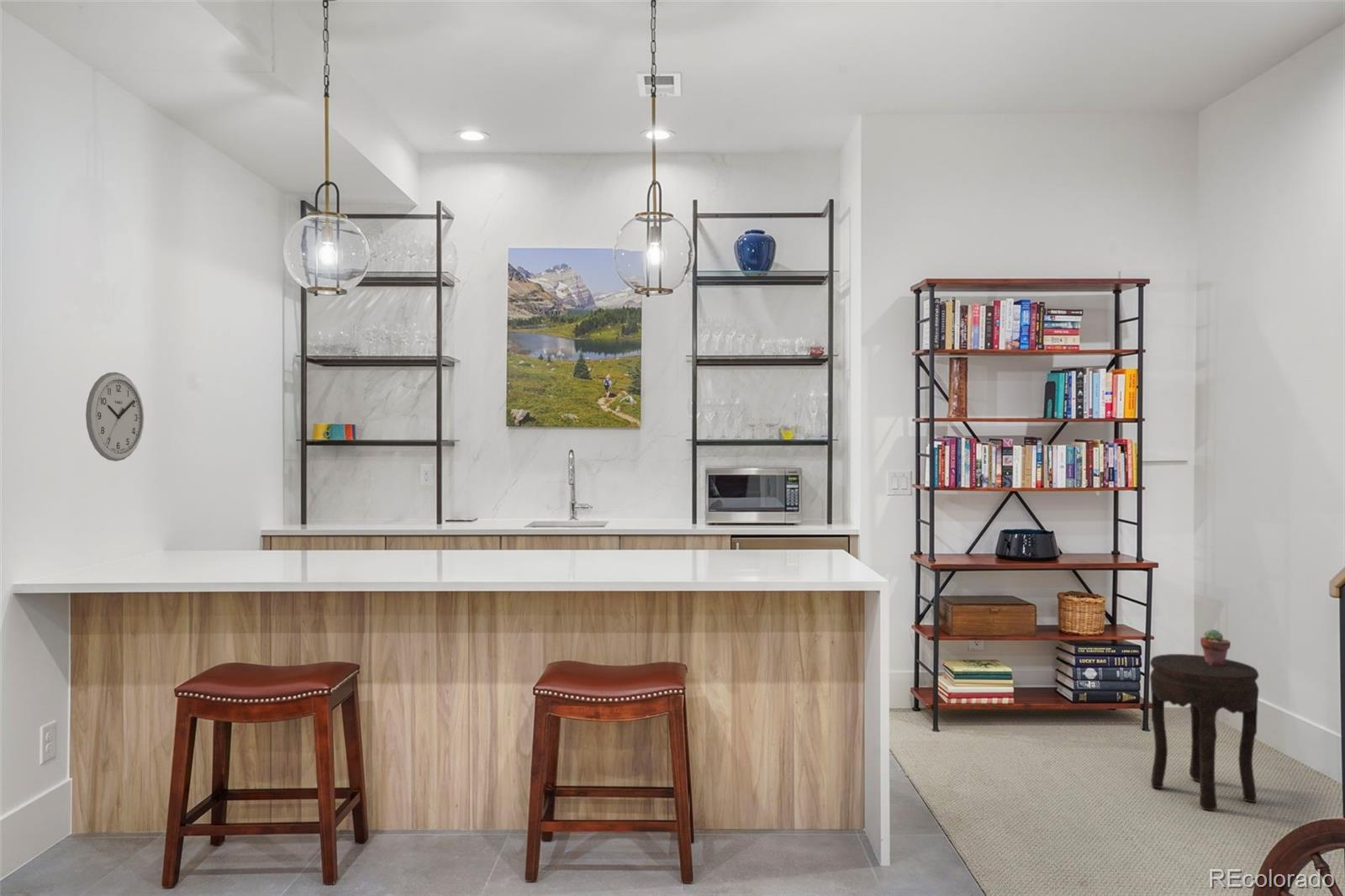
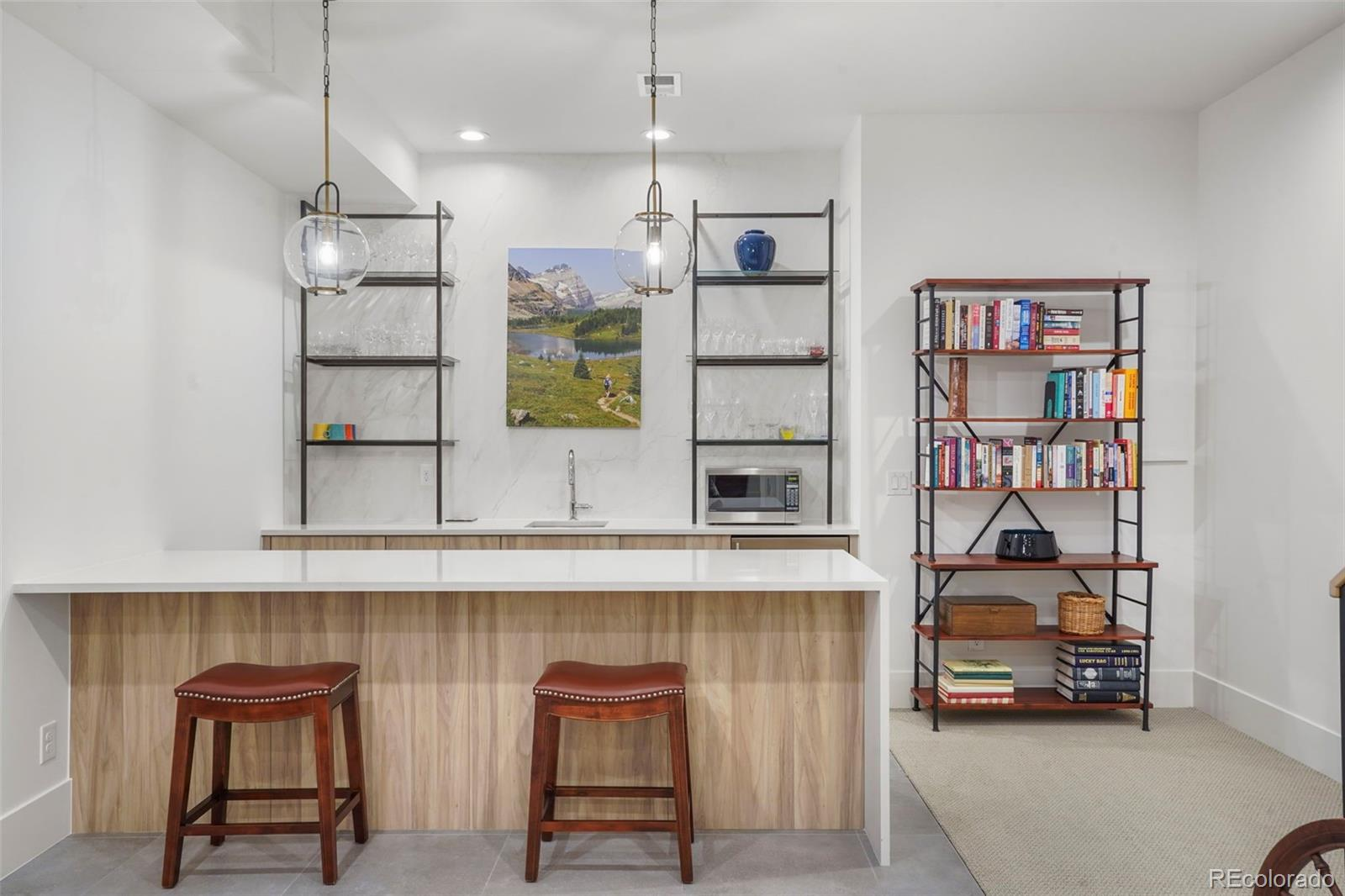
- side table (1202, 729)
- potted succulent (1215, 646)
- wall clock (118, 416)
